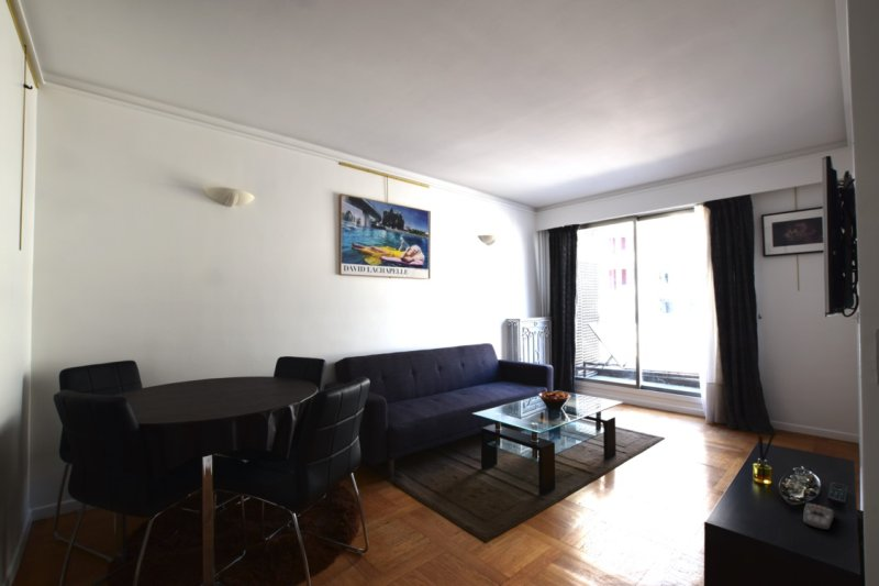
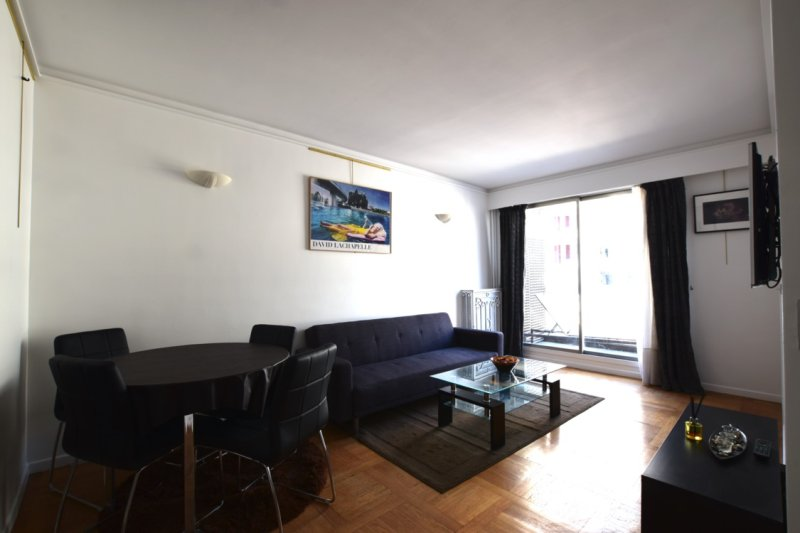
- remote control (817, 516)
